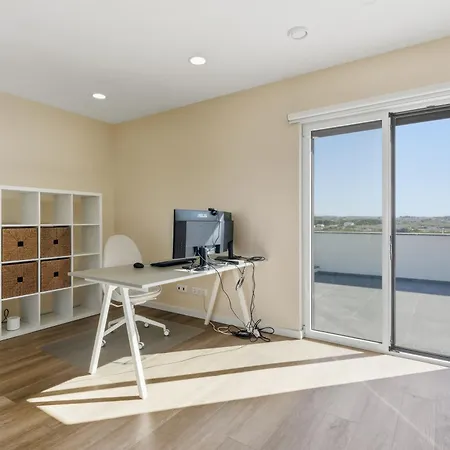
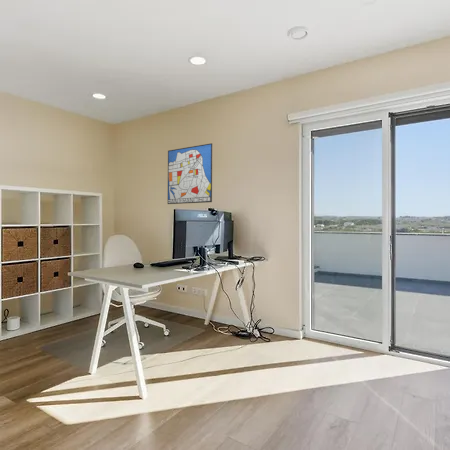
+ wall art (188, 175)
